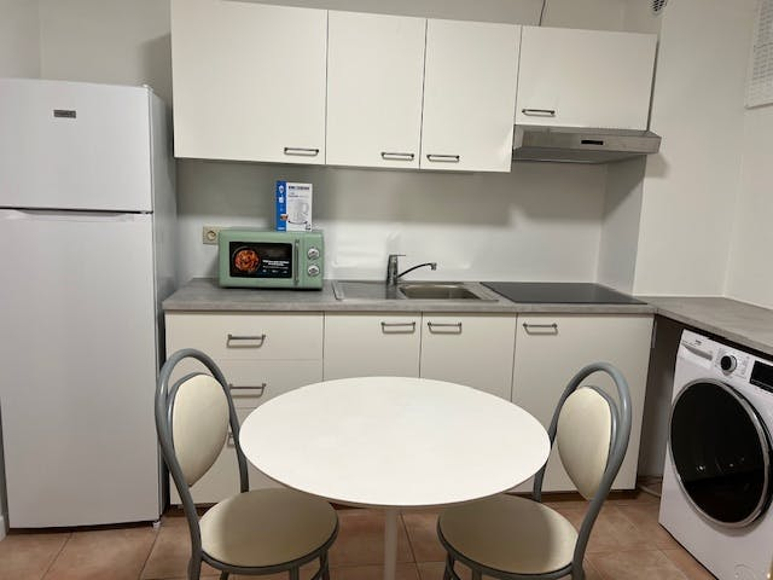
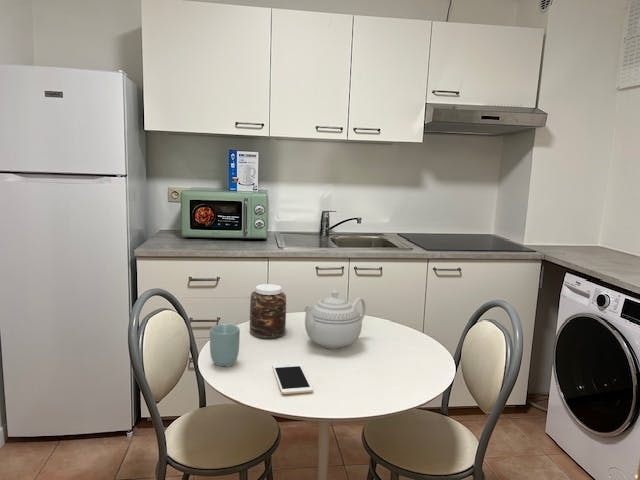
+ teapot (334, 317)
+ jar (268, 309)
+ cup (224, 346)
+ cell phone (291, 377)
